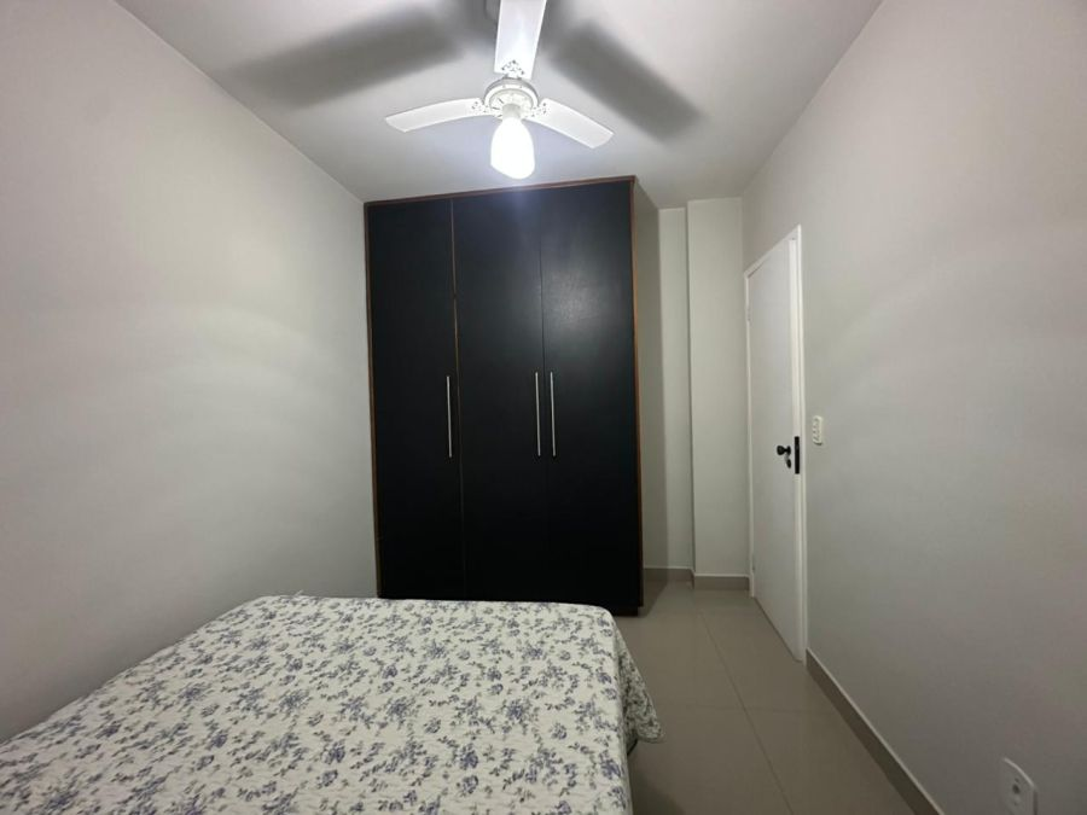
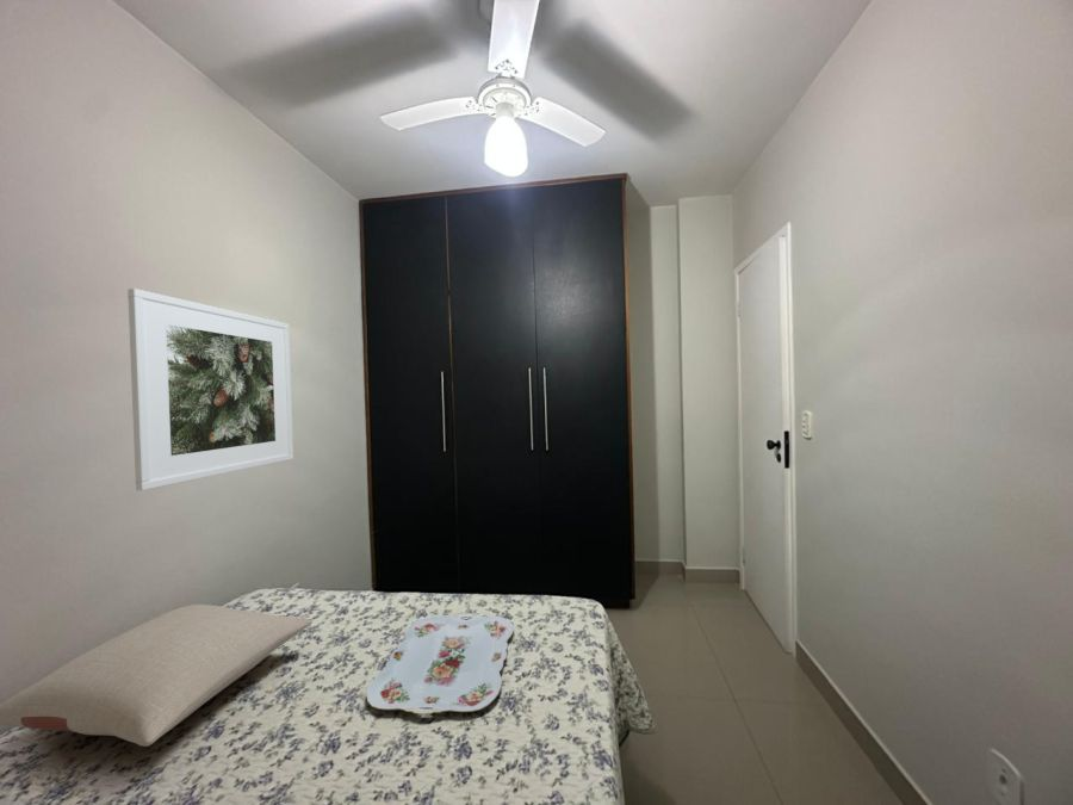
+ pillow (178, 661)
+ serving tray (448, 656)
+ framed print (227, 390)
